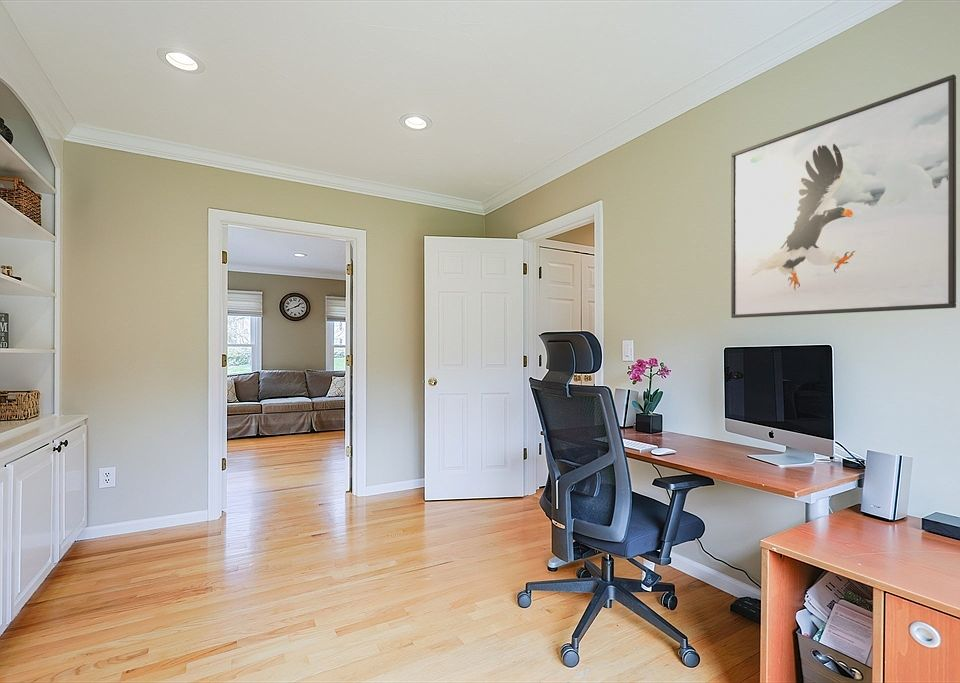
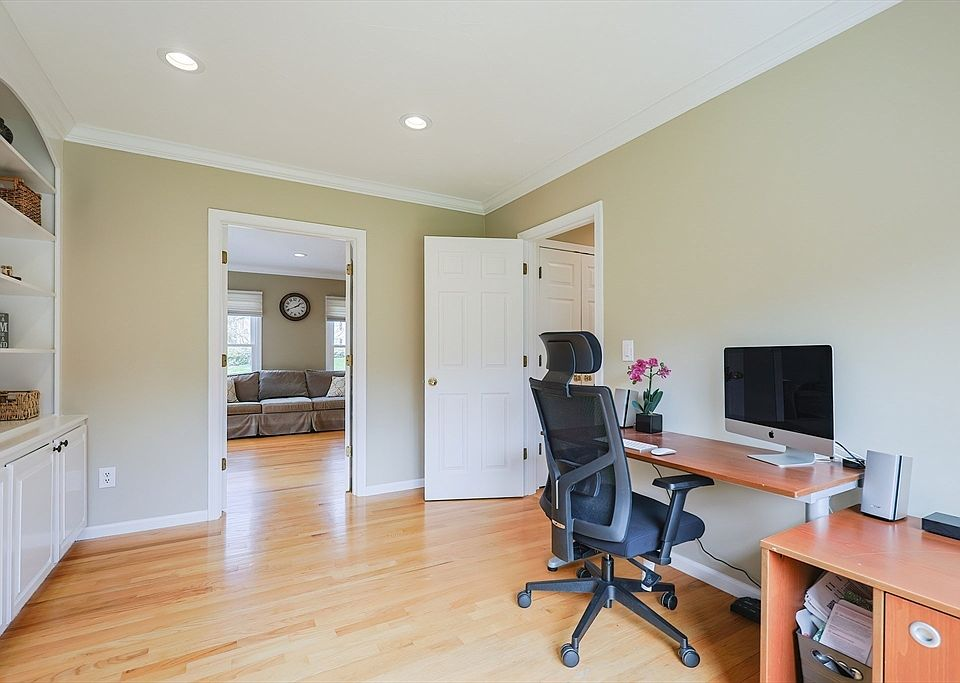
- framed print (824, 217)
